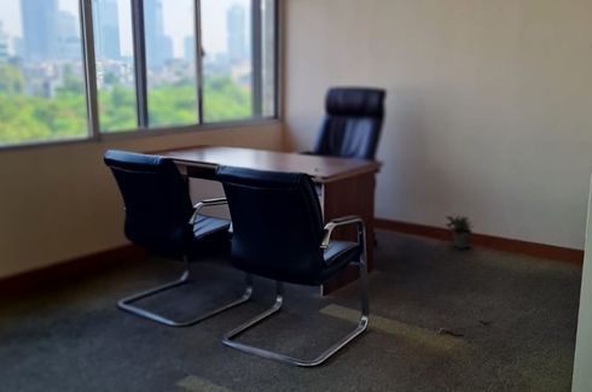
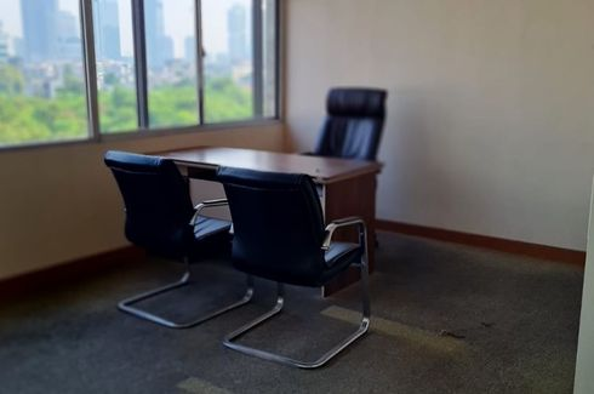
- potted plant (457, 230)
